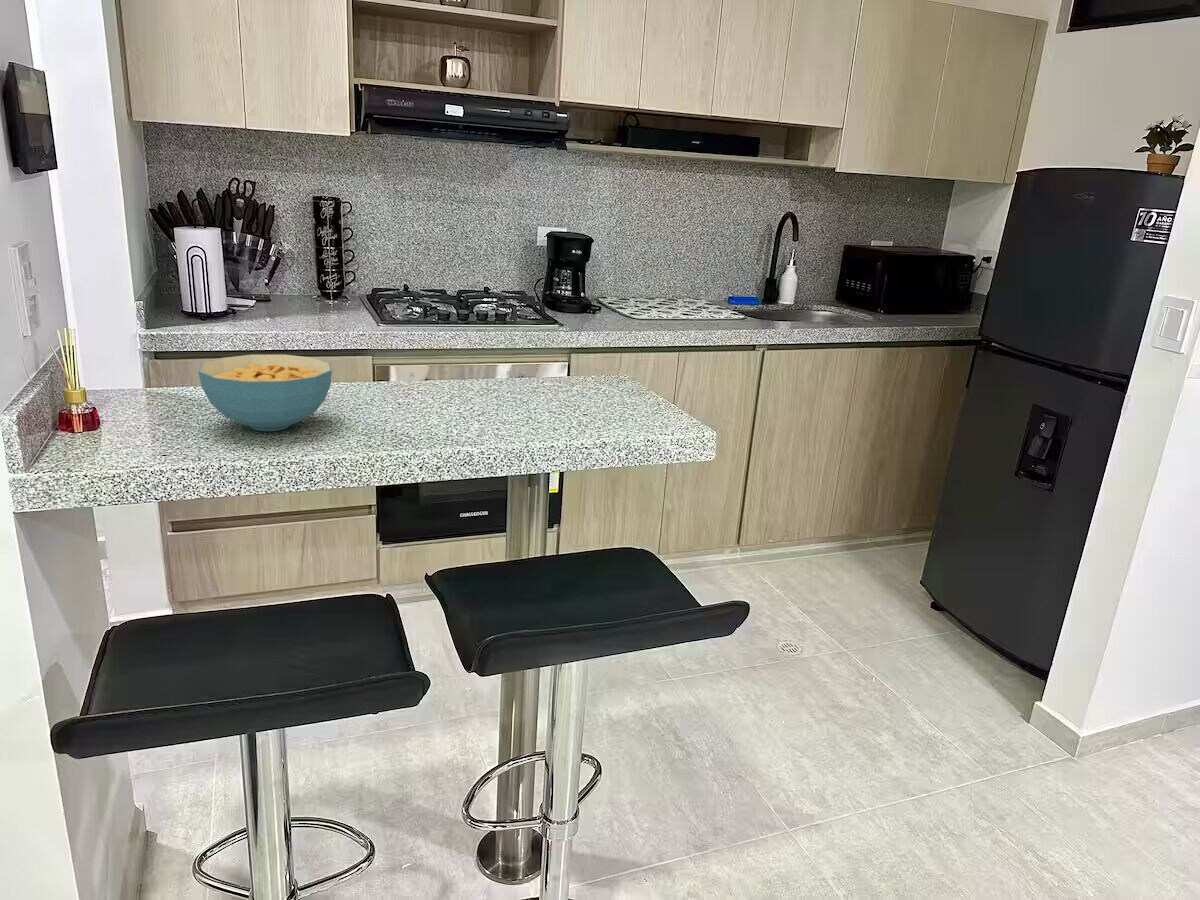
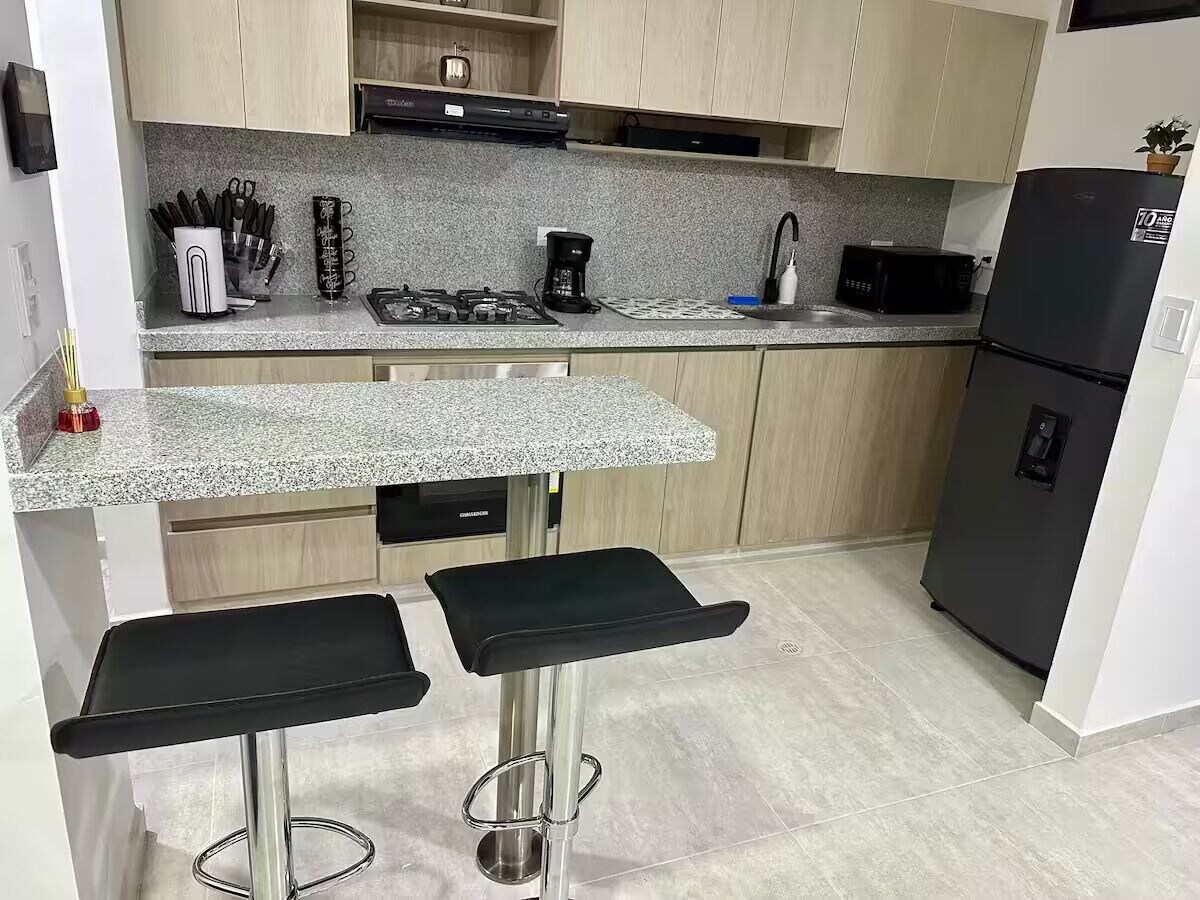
- cereal bowl (268, 396)
